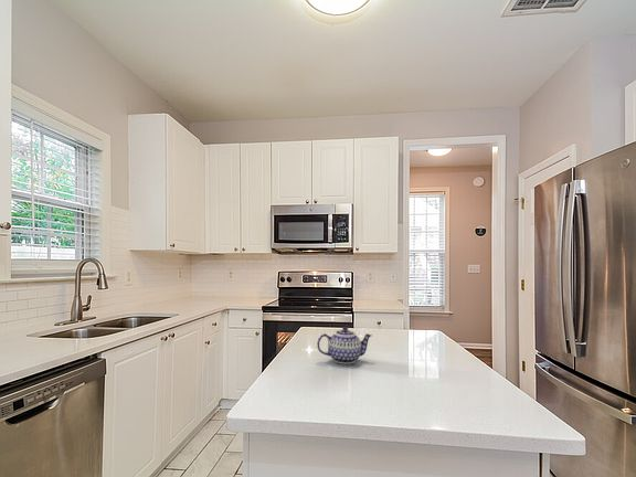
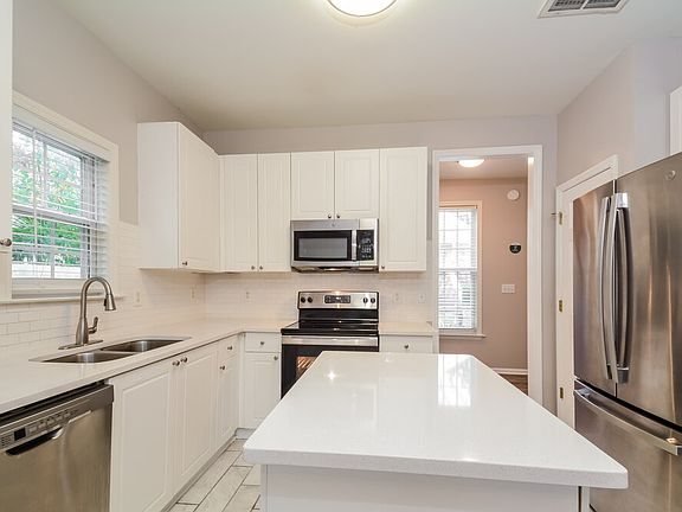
- teapot (344, 343)
